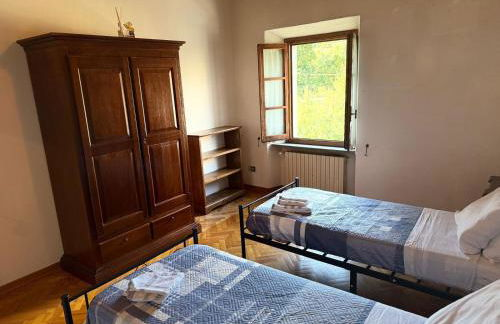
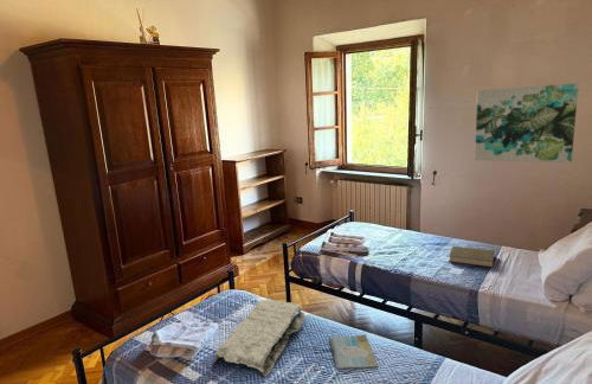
+ book (471, 255)
+ book (352, 350)
+ wall art (522, 124)
+ stone plaque (262, 331)
